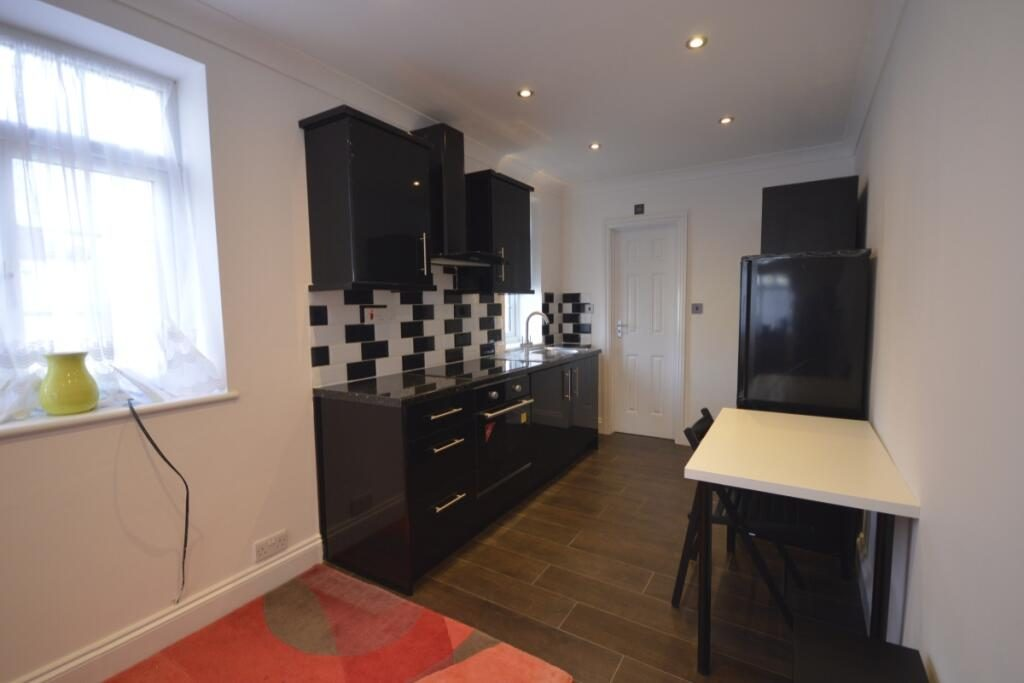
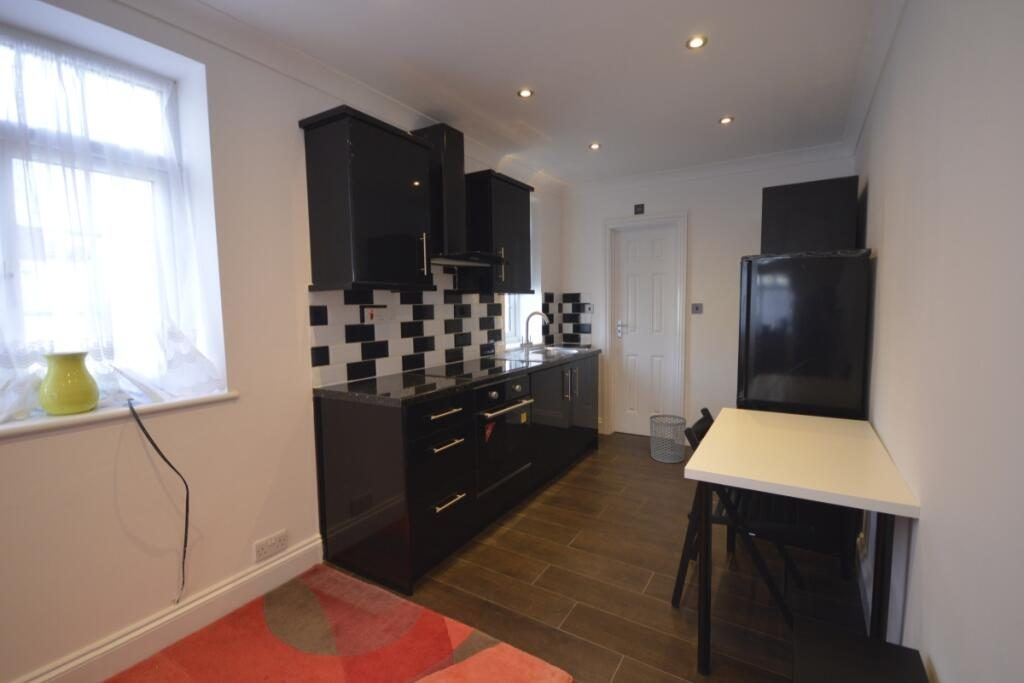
+ waste bin (667, 438)
